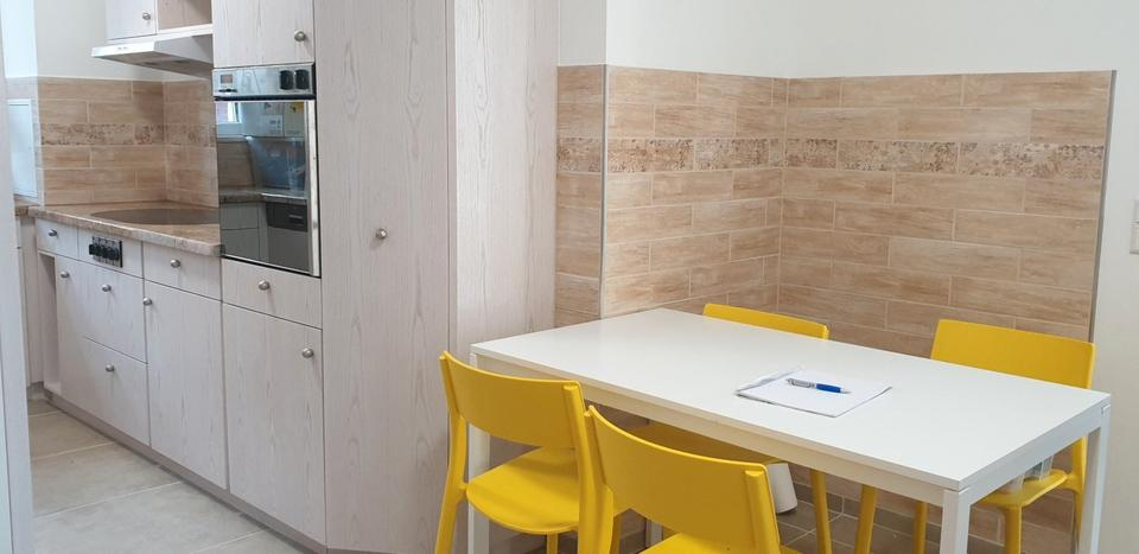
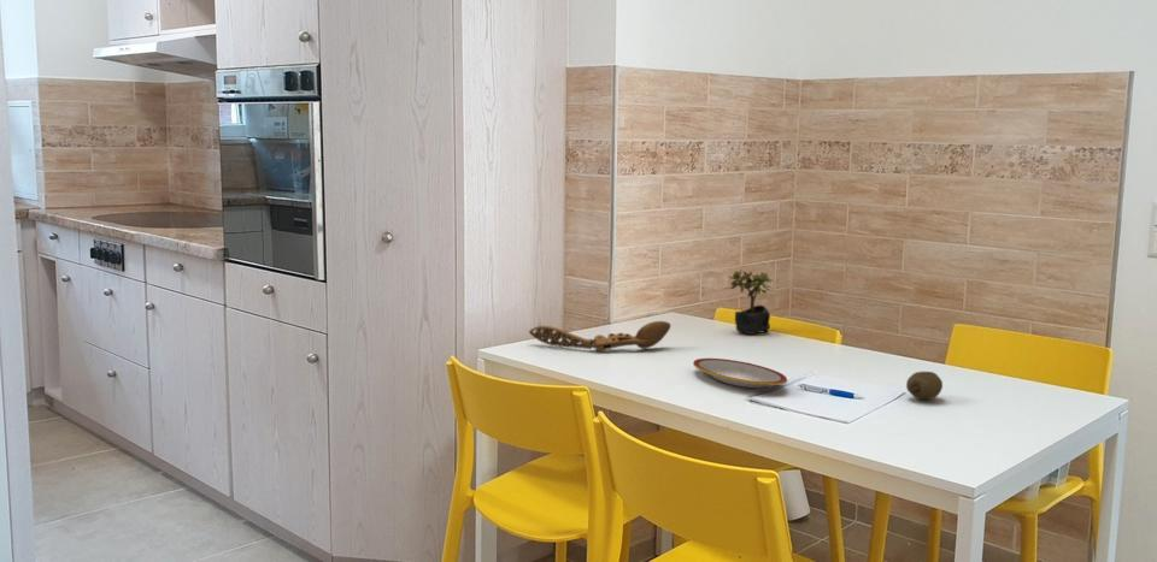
+ plate (738, 374)
+ wooden spoon (600, 335)
+ fruit (924, 385)
+ succulent plant (753, 300)
